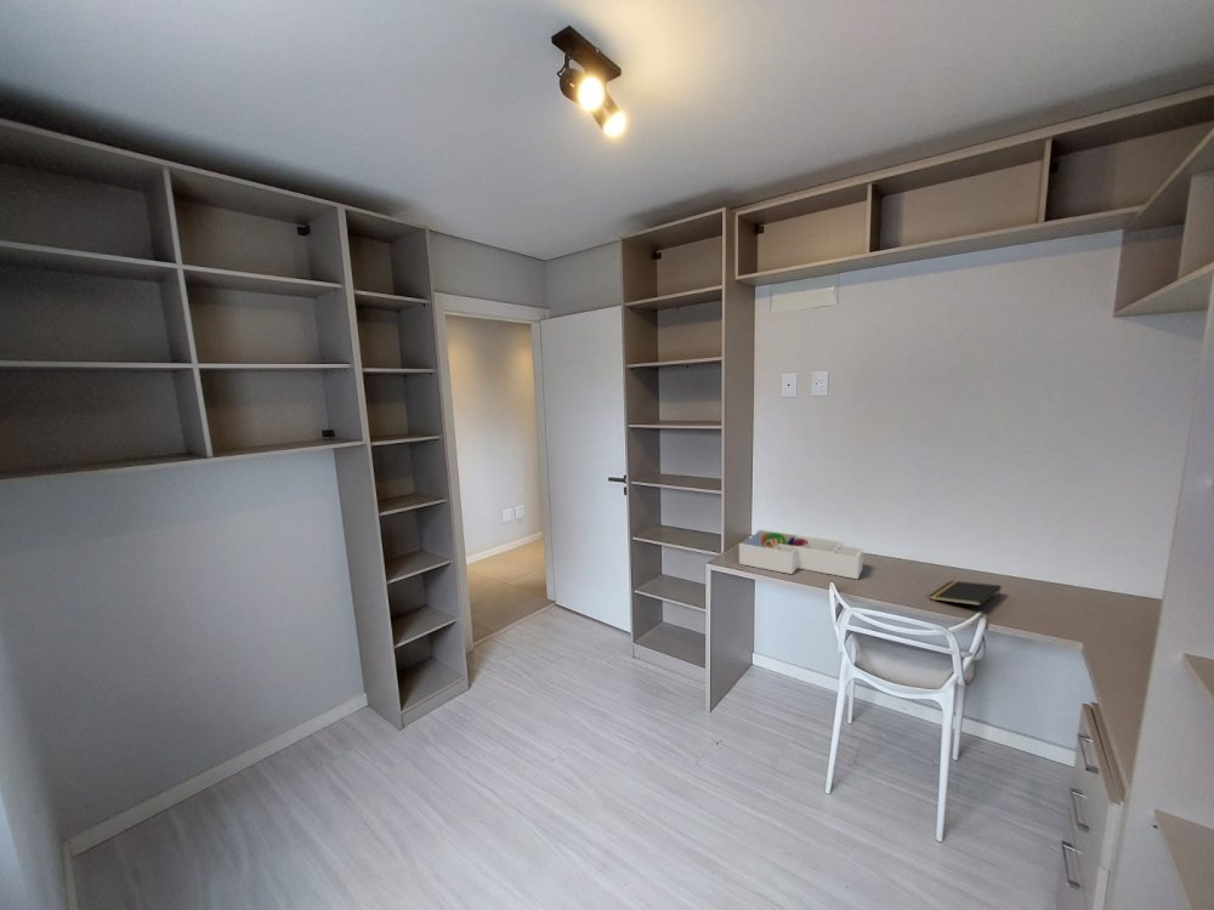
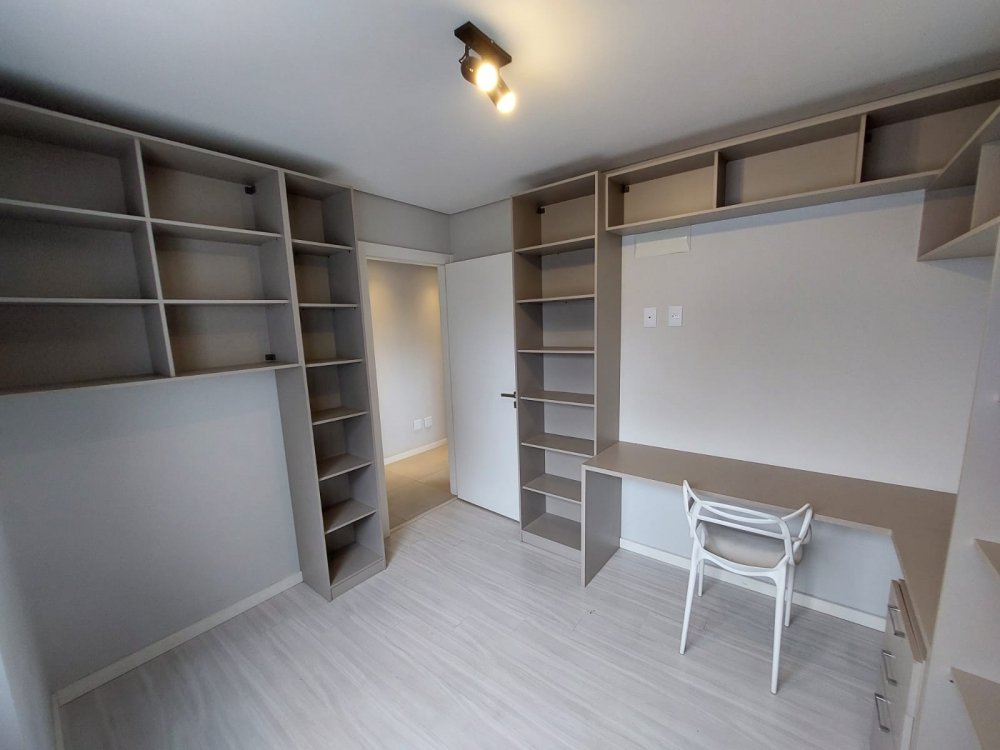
- notepad (964, 592)
- desk organizer (800, 554)
